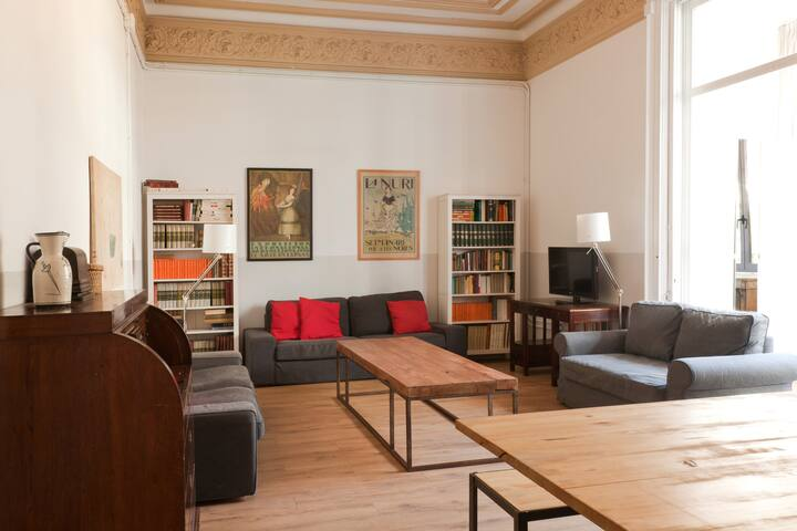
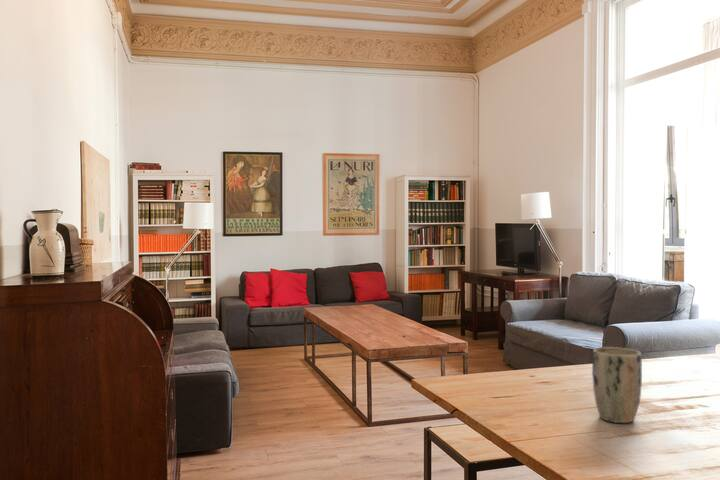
+ plant pot (616, 384)
